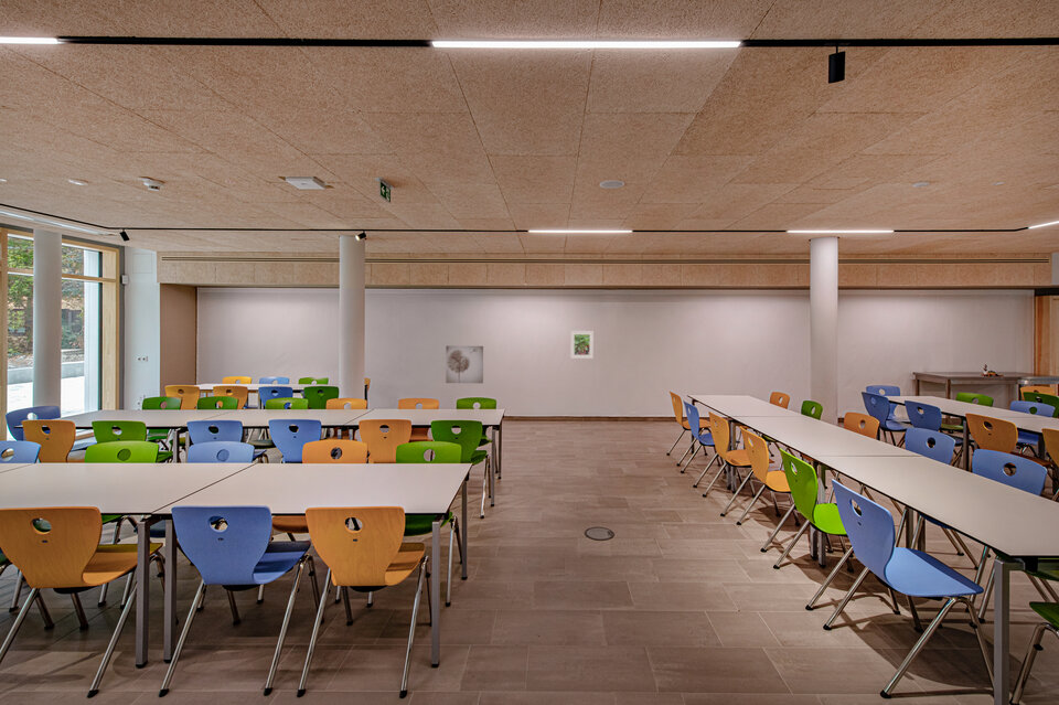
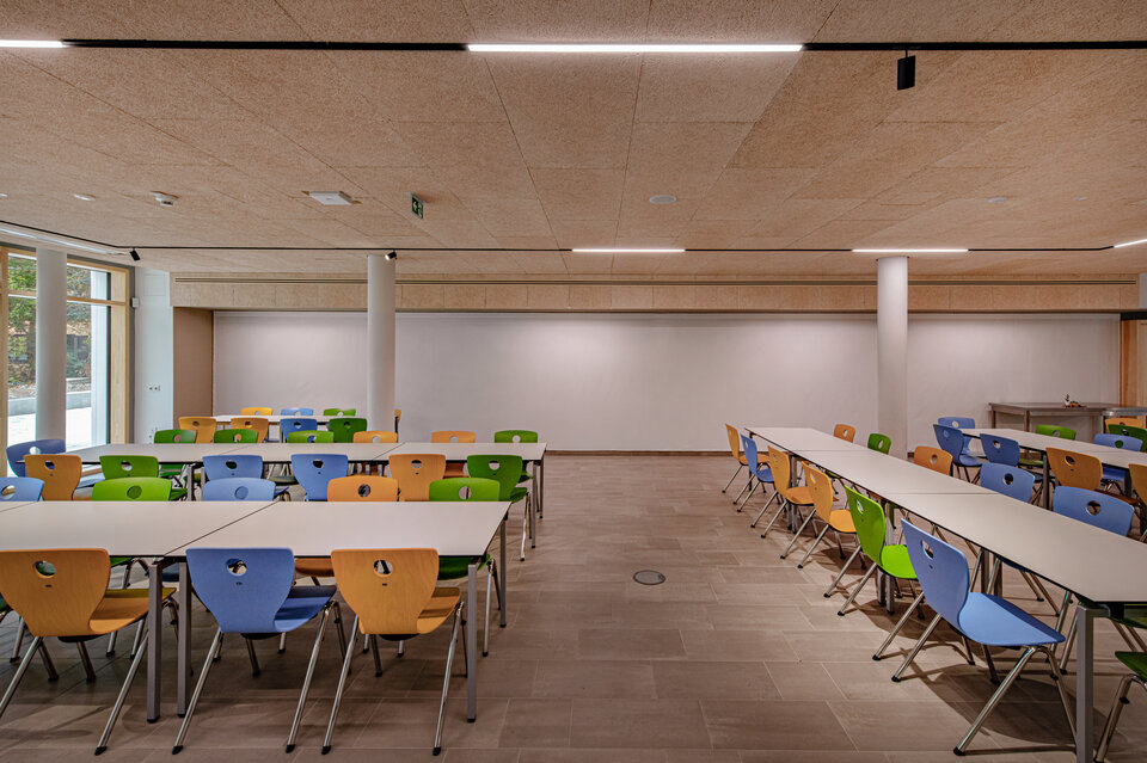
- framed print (581, 344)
- wall art (464, 364)
